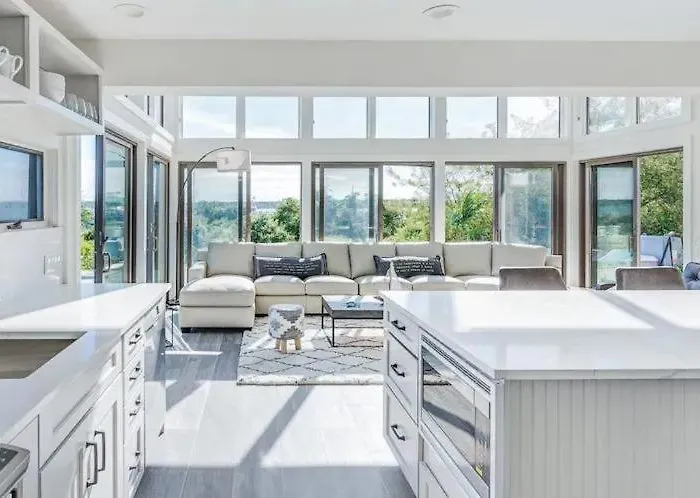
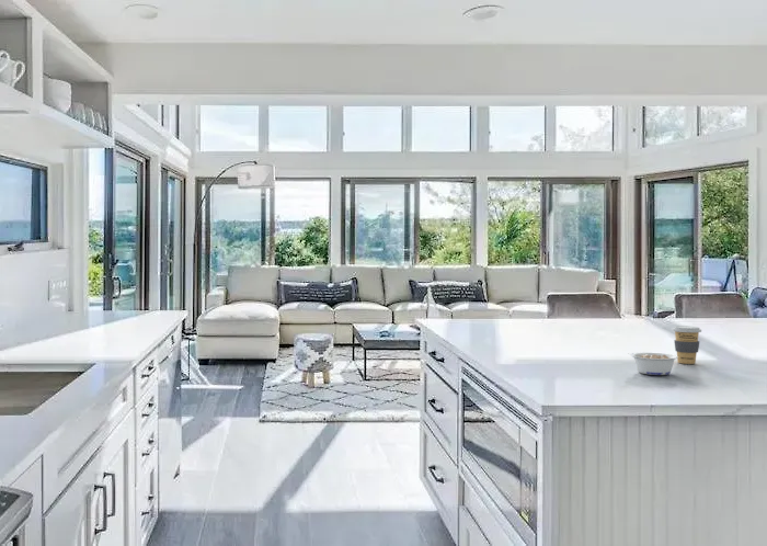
+ coffee cup (686, 344)
+ legume (653, 362)
